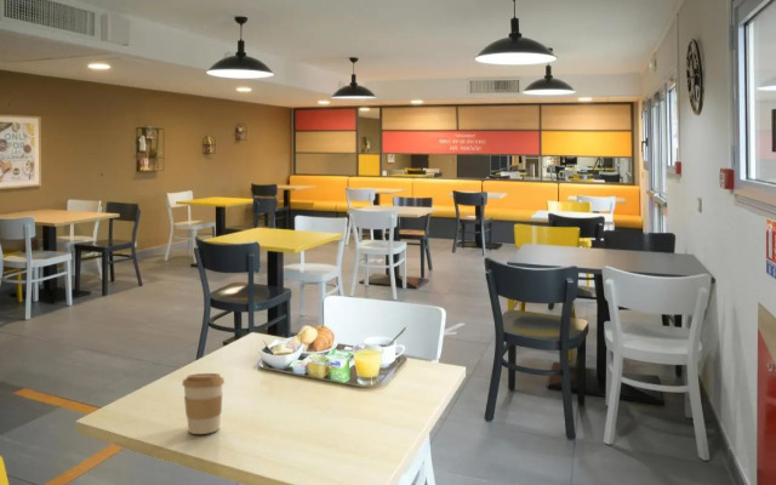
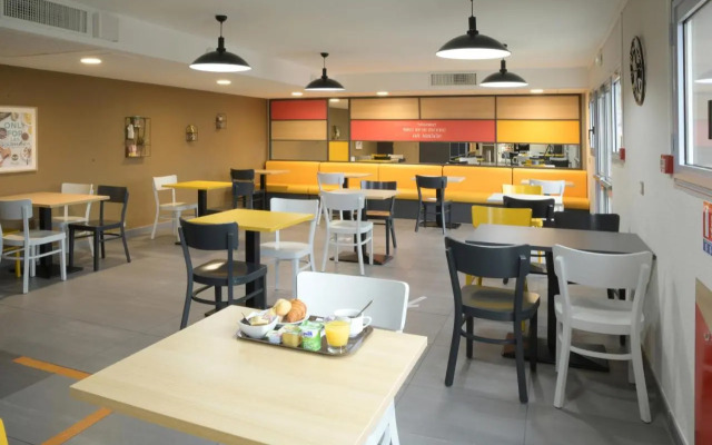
- coffee cup (204, 400)
